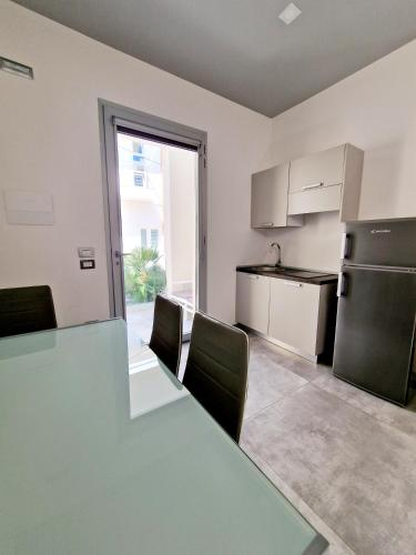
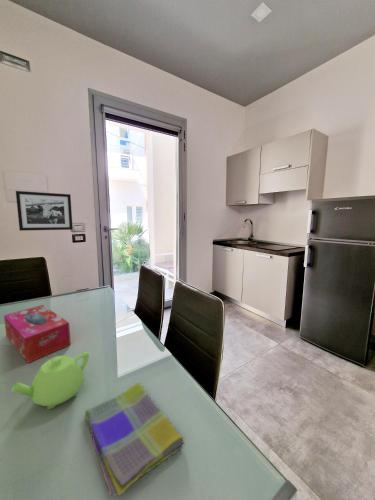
+ teapot (54, 378)
+ tissue box (36, 329)
+ picture frame (46, 211)
+ dish towel (131, 426)
